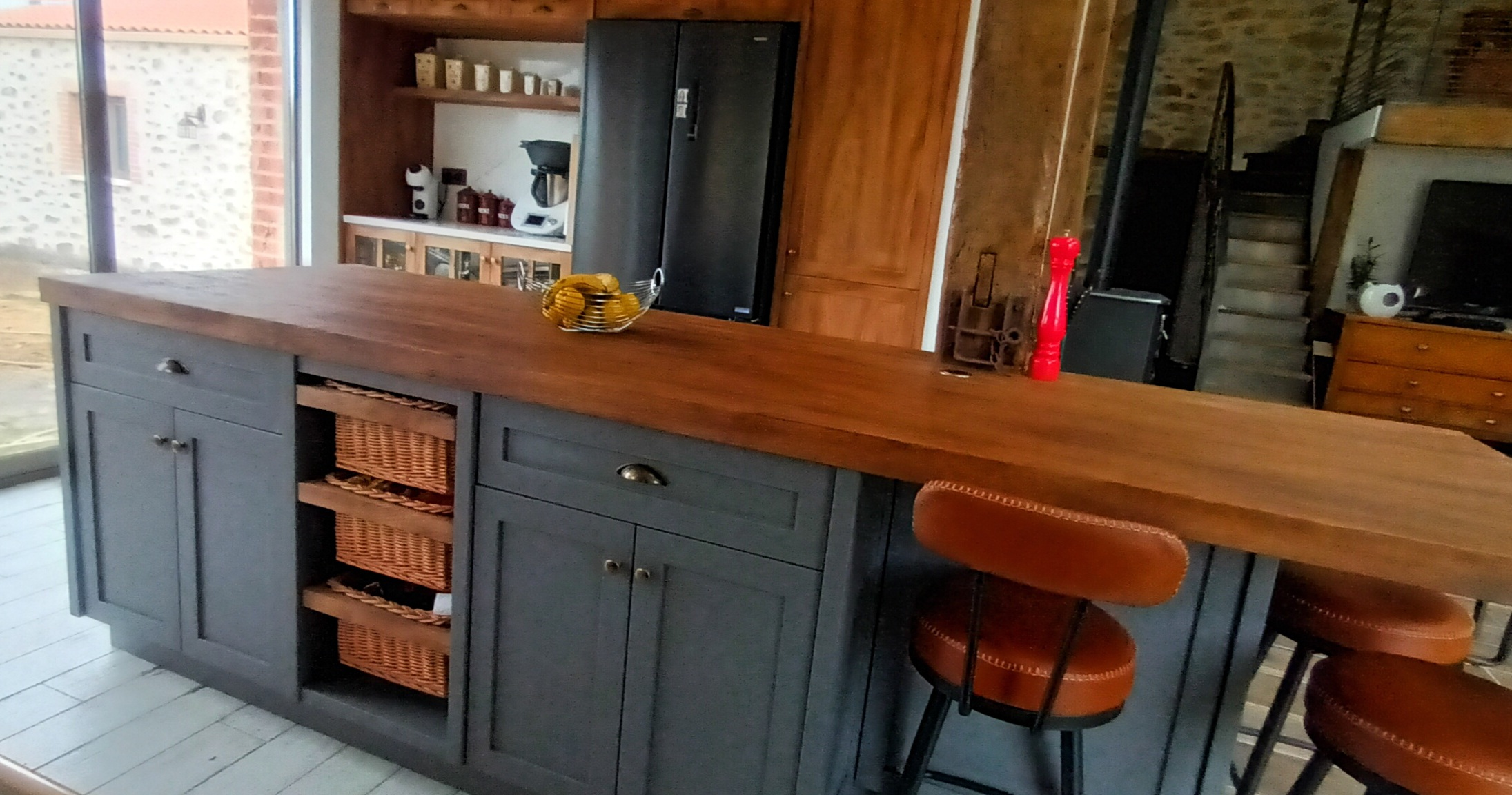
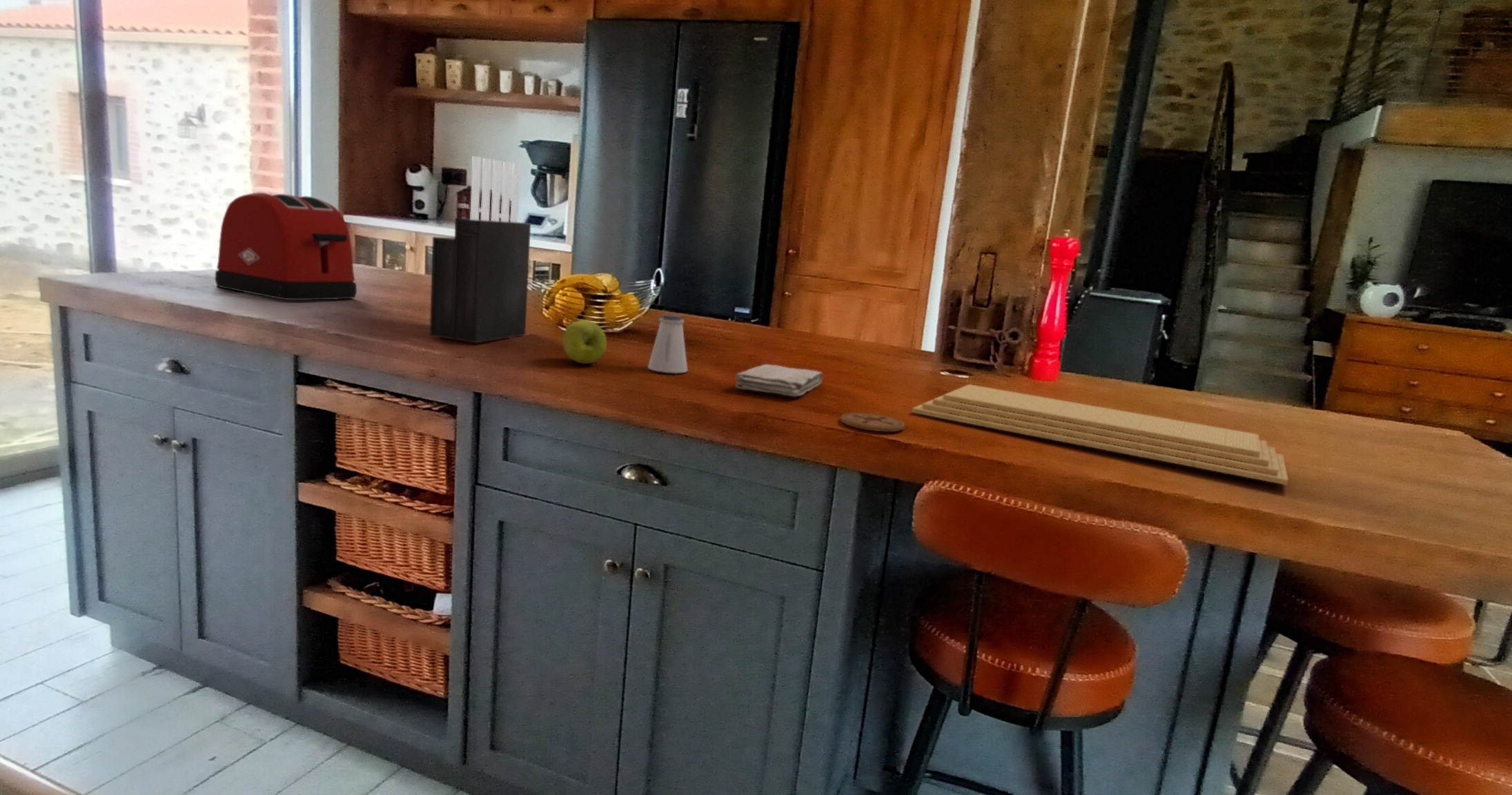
+ washcloth (780, 377)
+ saltshaker (669, 342)
+ cutting board (1093, 425)
+ apple (584, 342)
+ toaster (288, 244)
+ knife block (478, 248)
+ coaster (872, 422)
